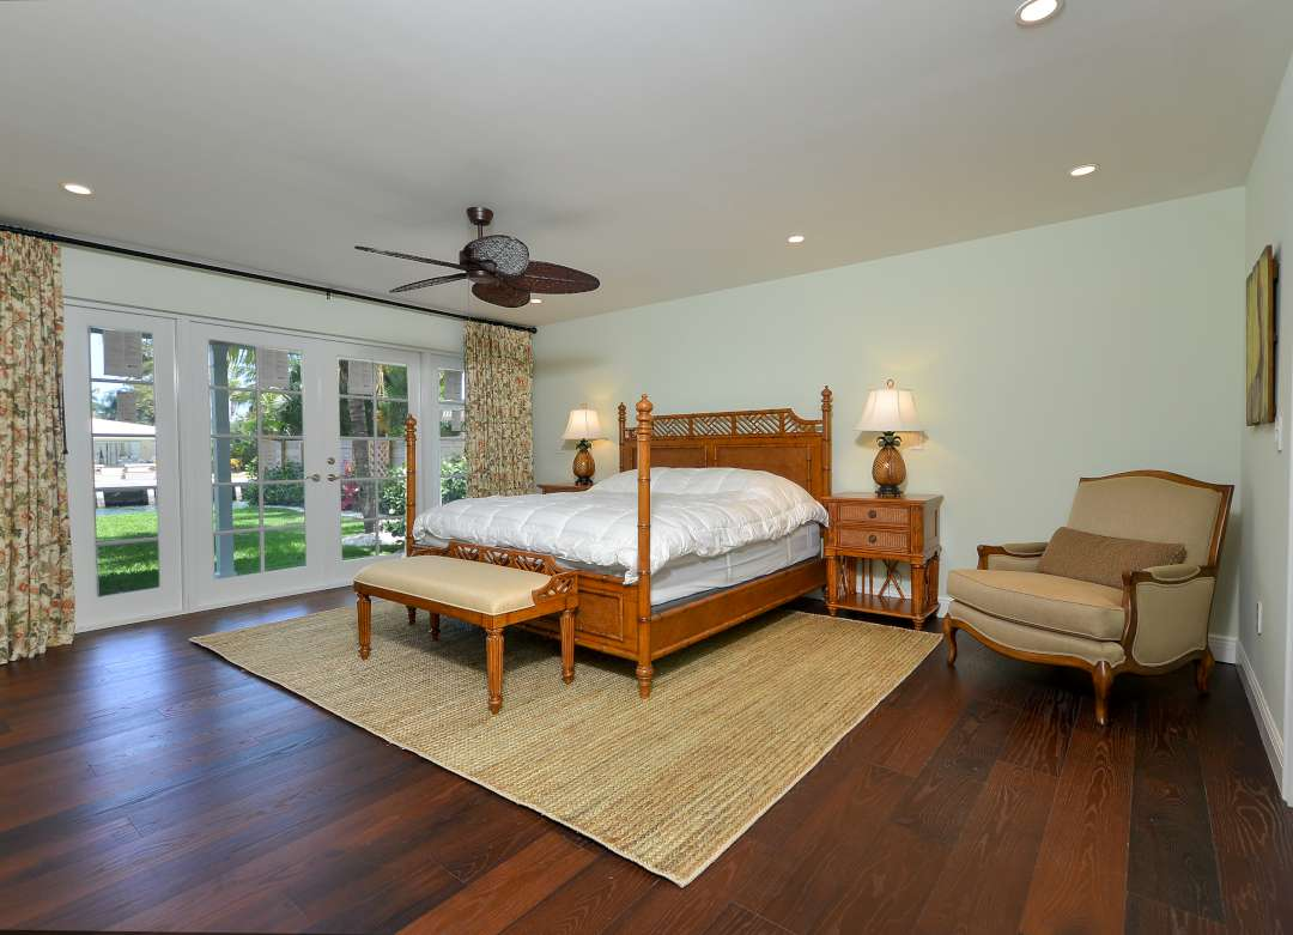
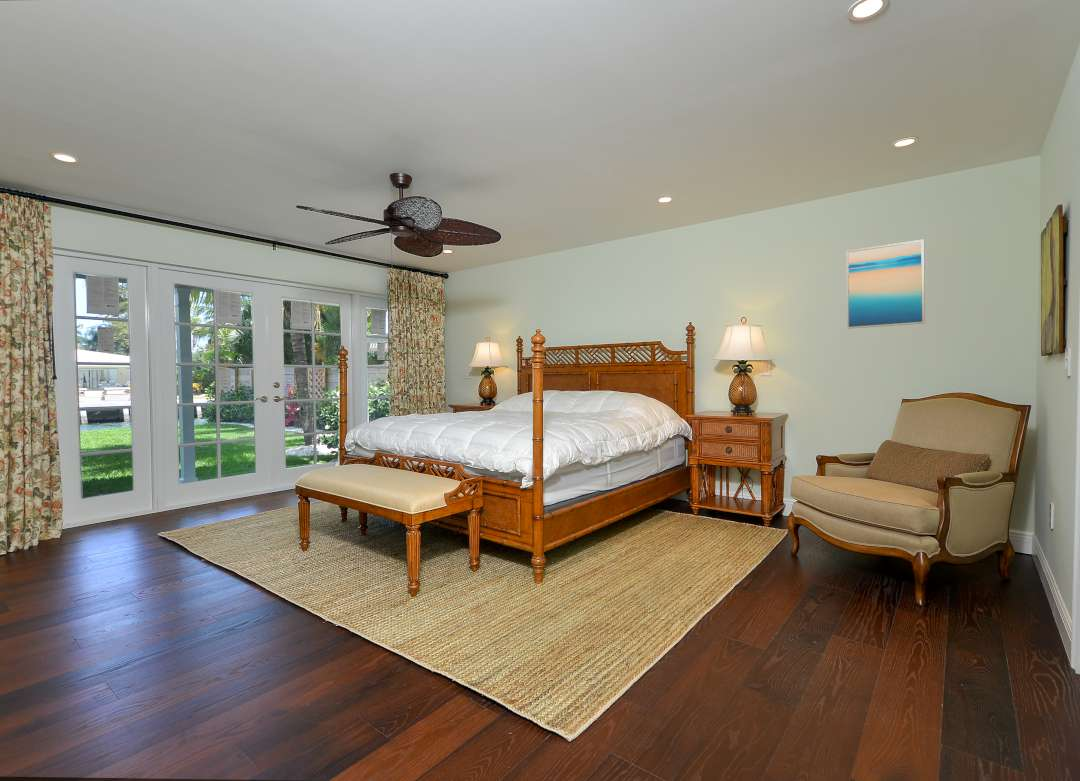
+ wall art (884, 285)
